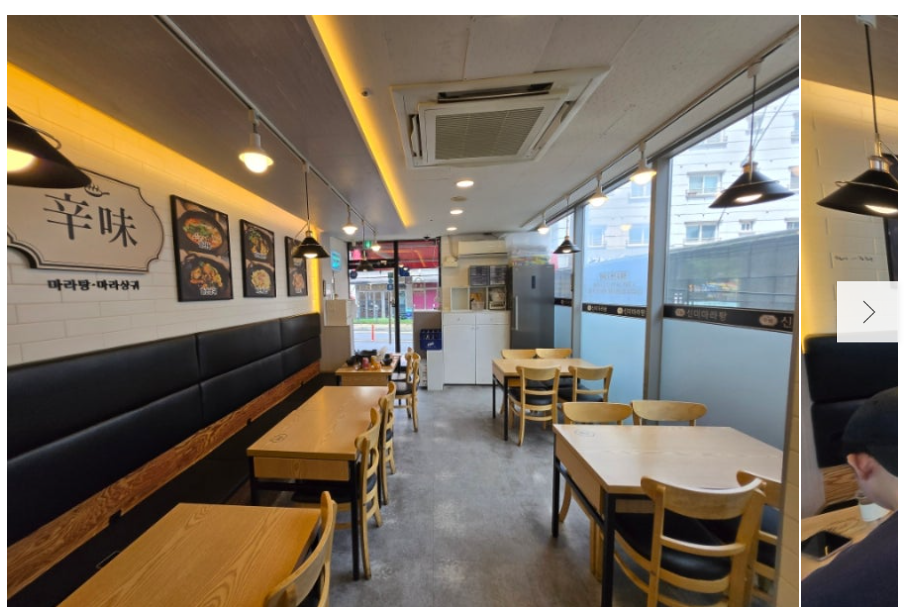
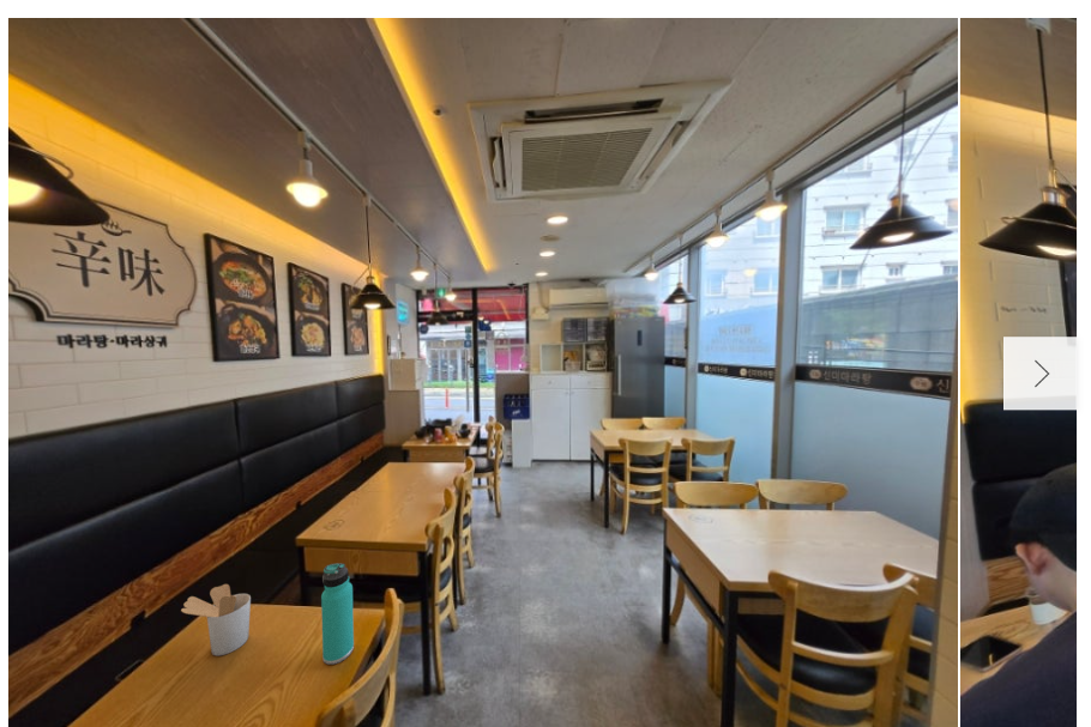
+ thermos bottle (337, 608)
+ utensil holder (217, 619)
